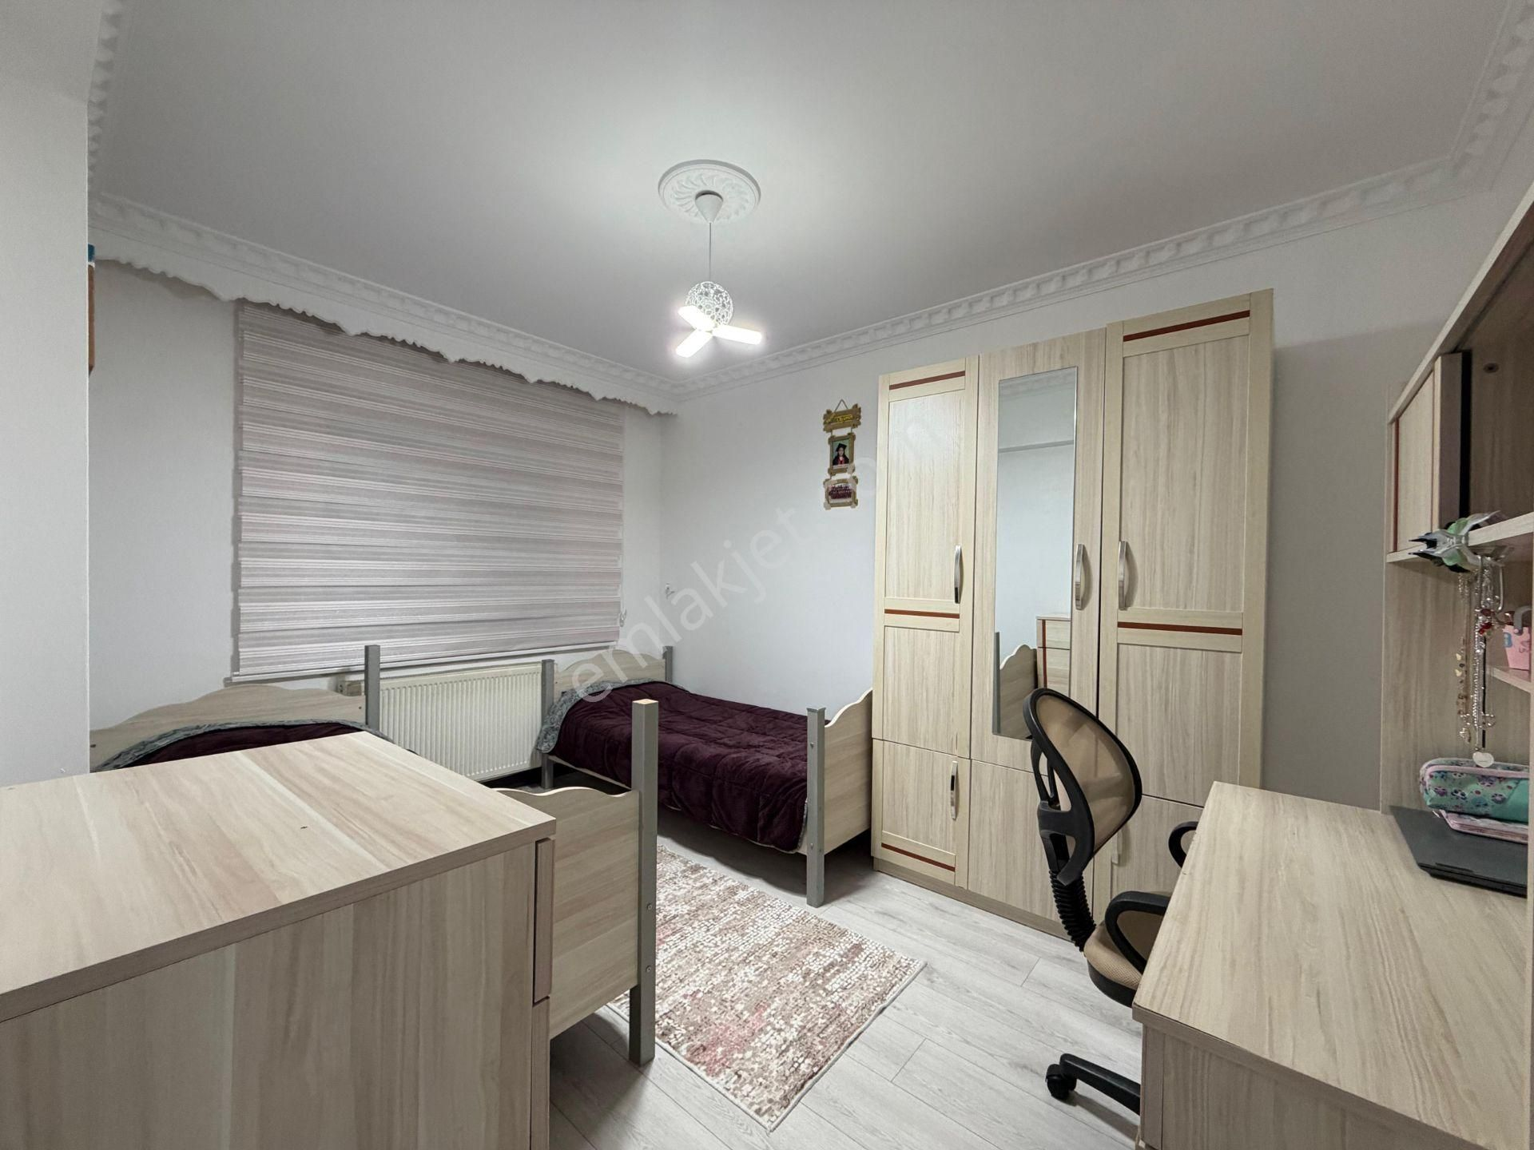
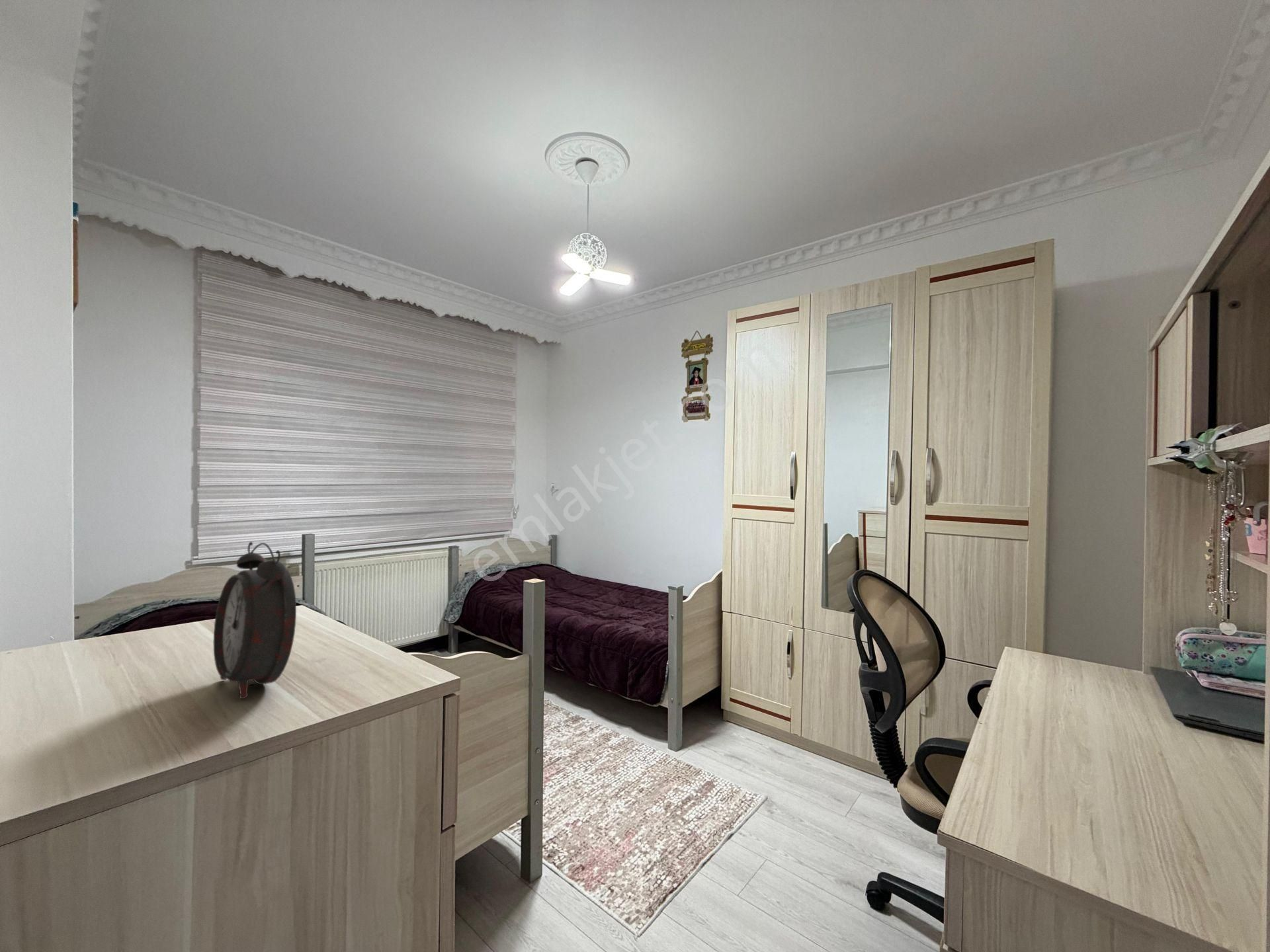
+ alarm clock (253, 614)
